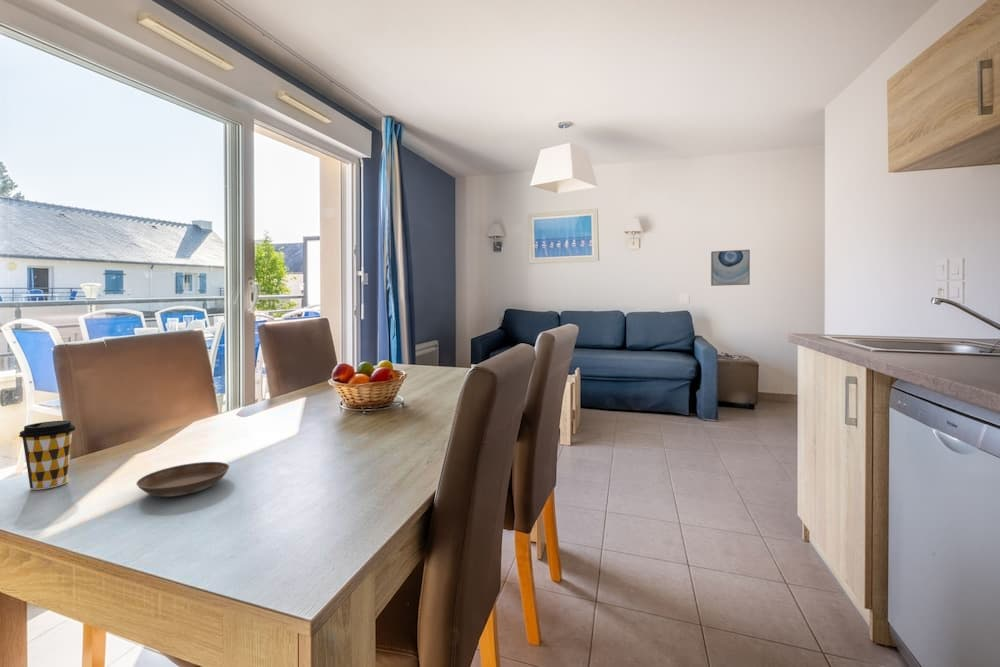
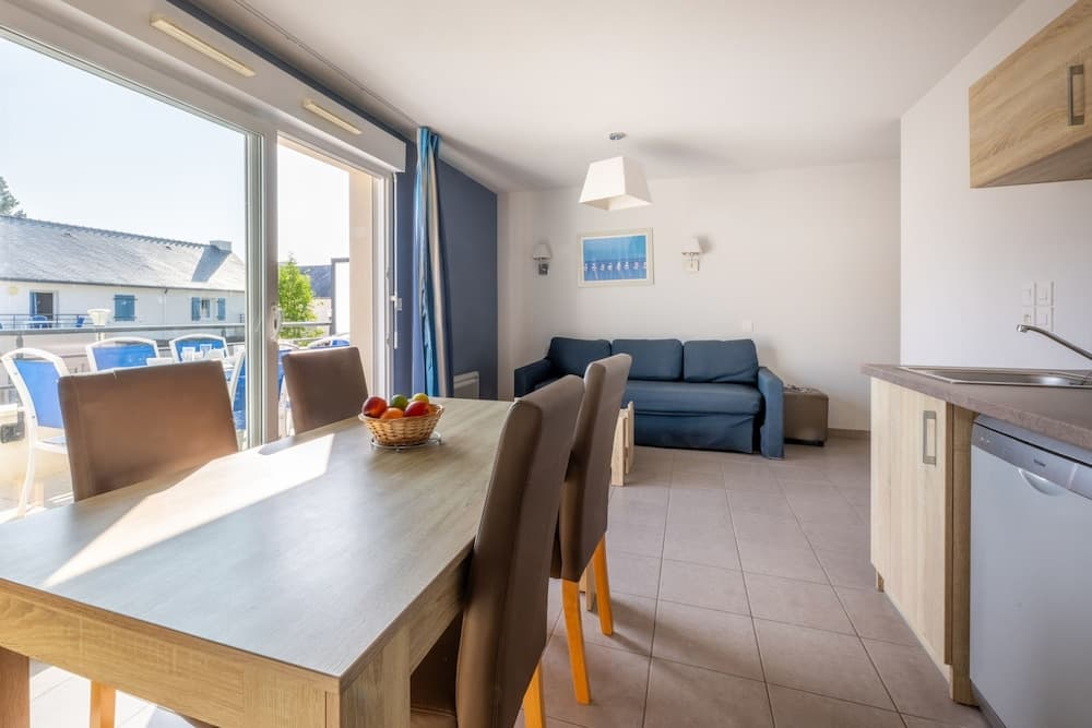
- saucer (185, 480)
- wall art (730, 267)
- coffee cup (48, 454)
